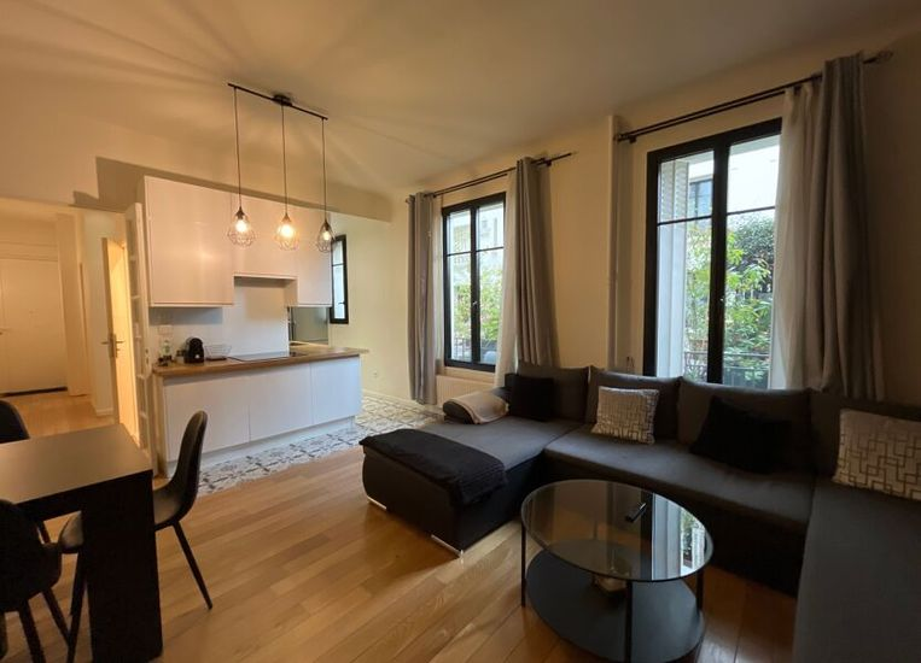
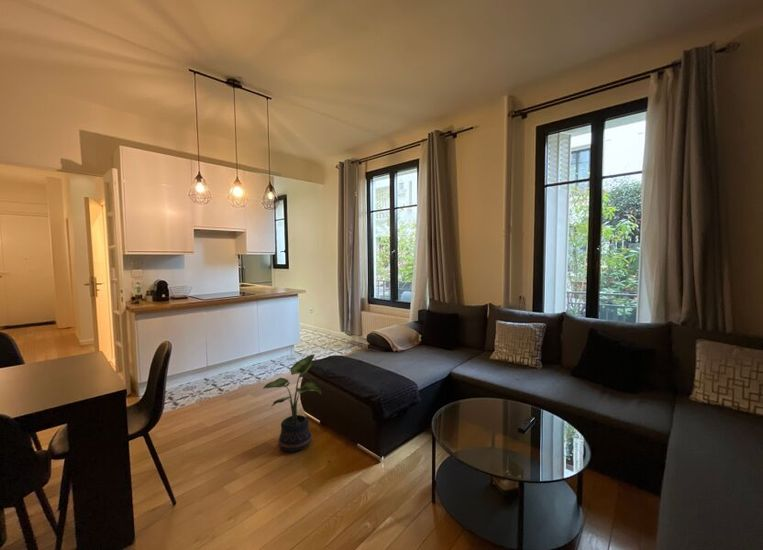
+ potted plant (296, 405)
